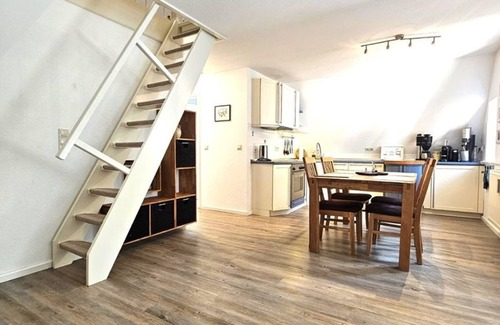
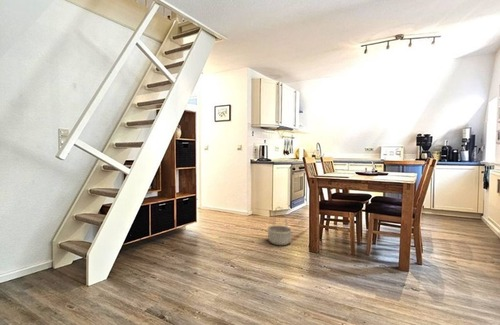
+ basket (279, 225)
